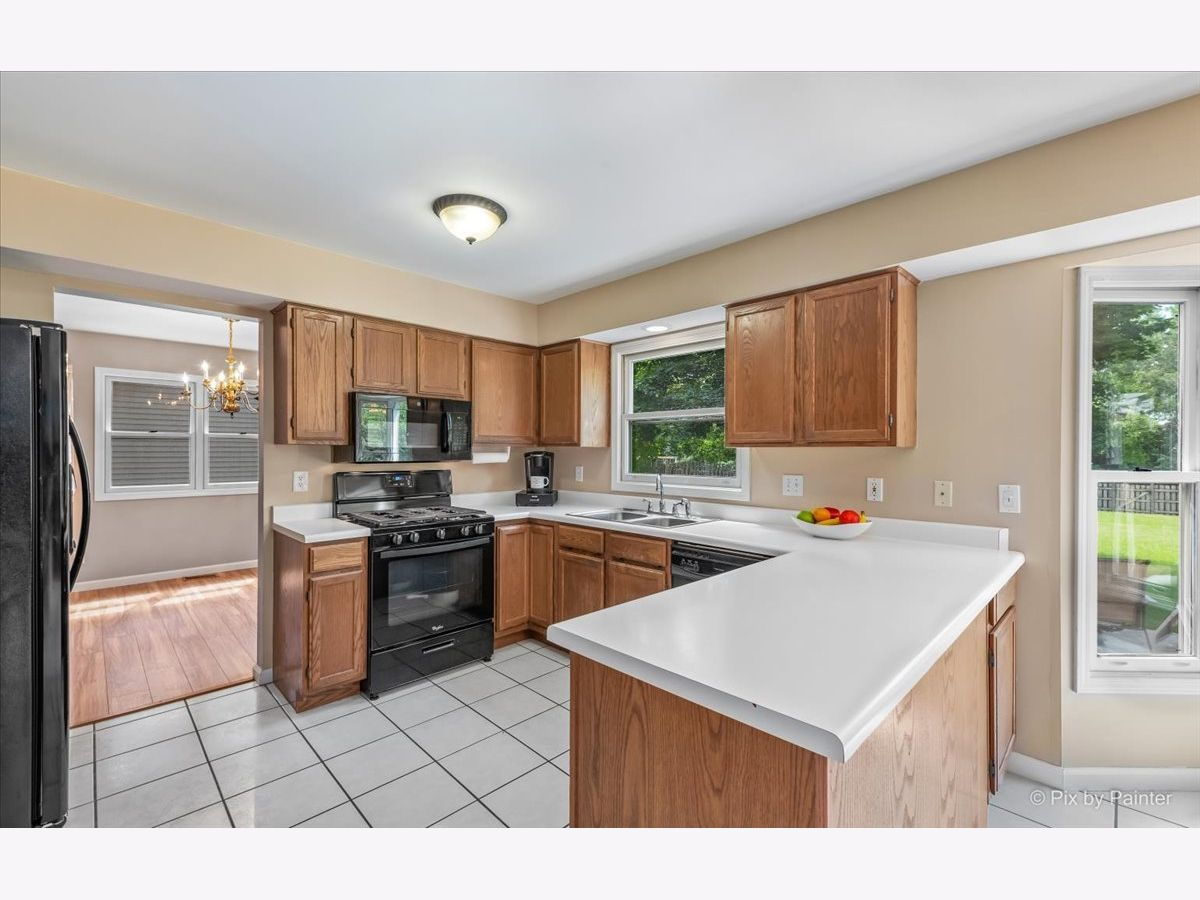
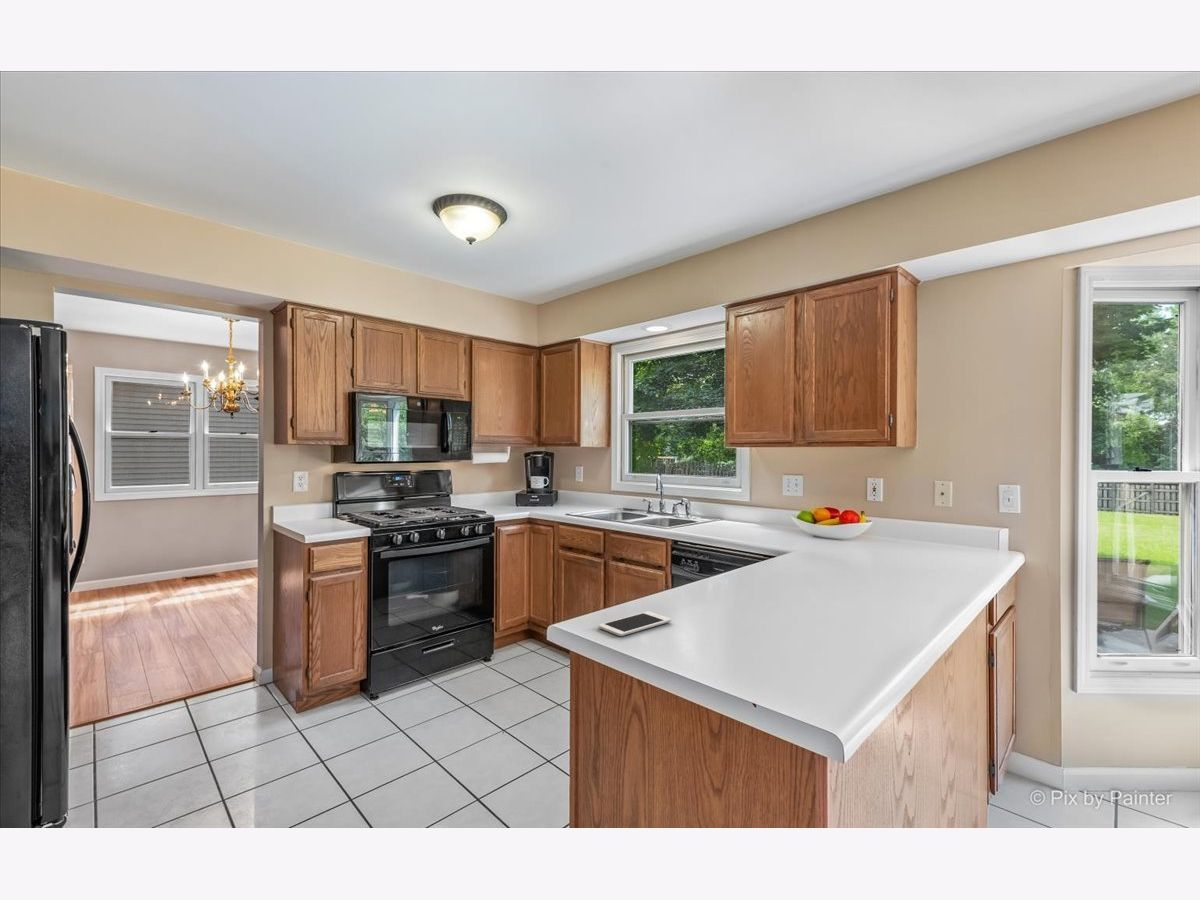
+ cell phone (635, 623)
